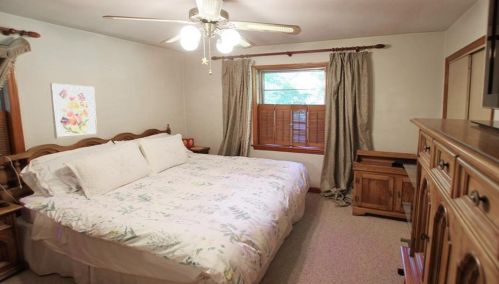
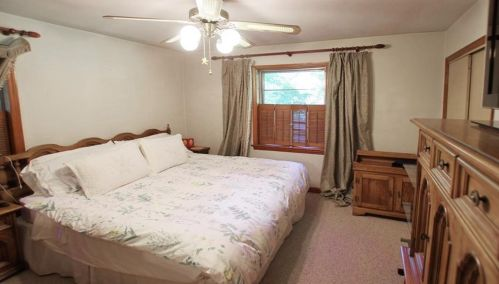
- wall art (75, 111)
